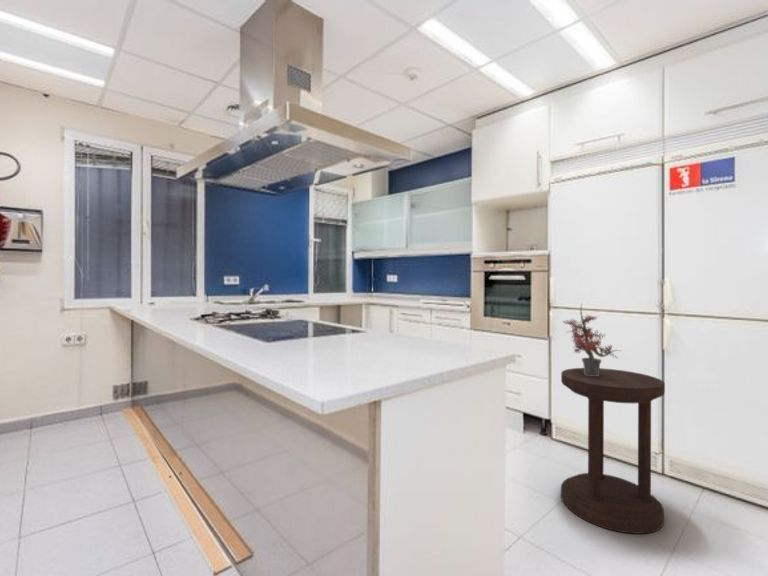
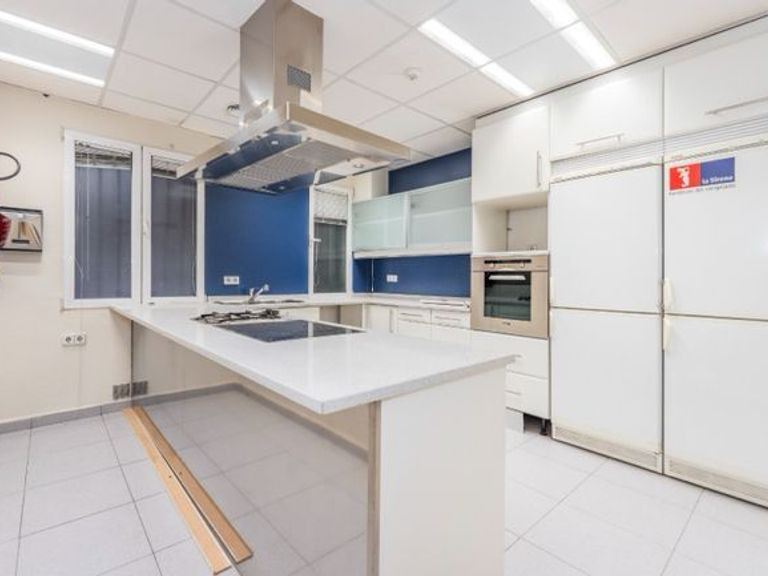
- potted plant (587, 338)
- side table (603, 441)
